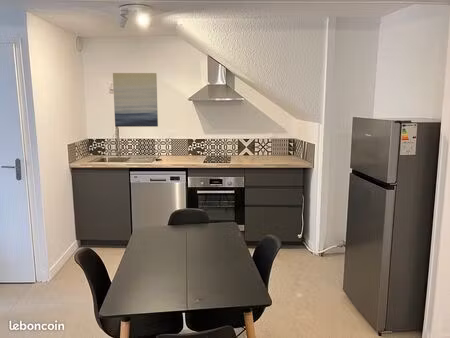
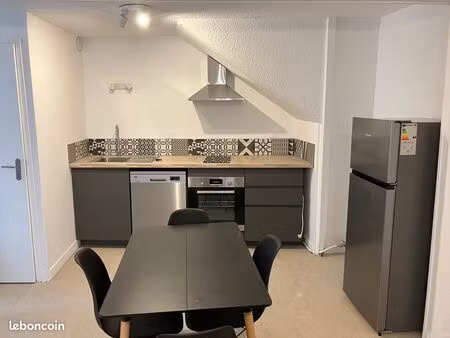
- wall art (135, 100)
